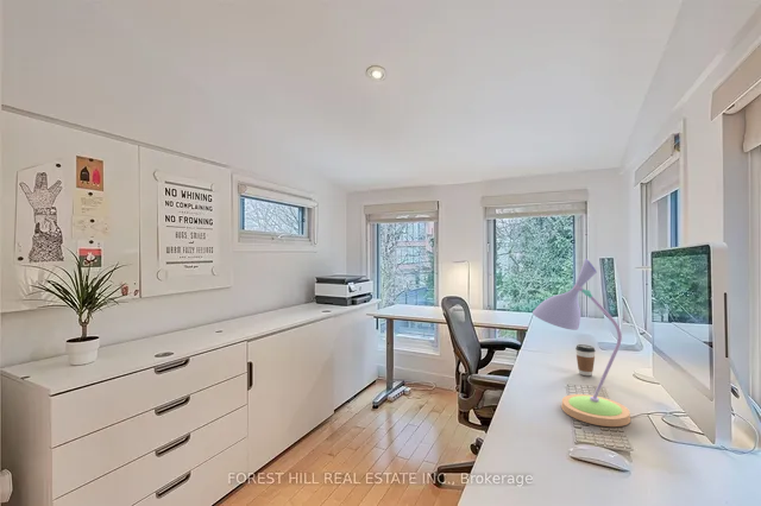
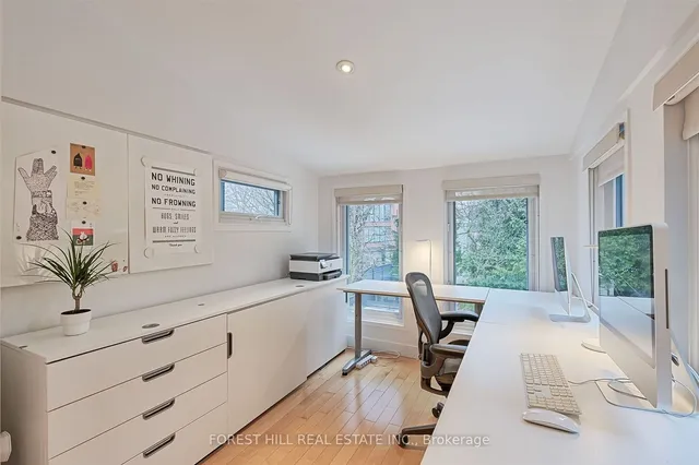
- desk lamp (576, 329)
- coffee cup (585, 360)
